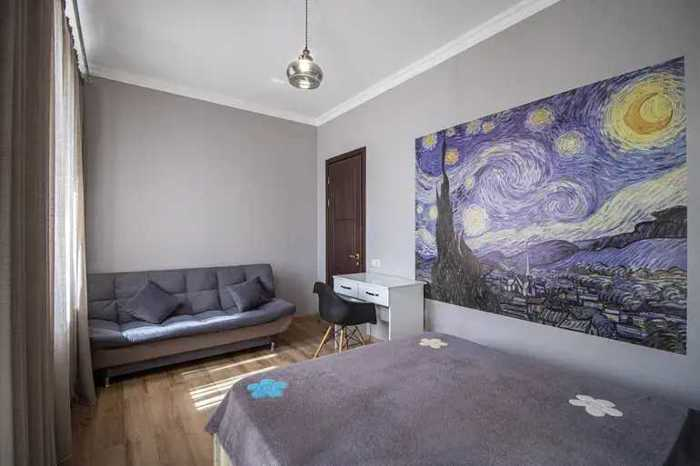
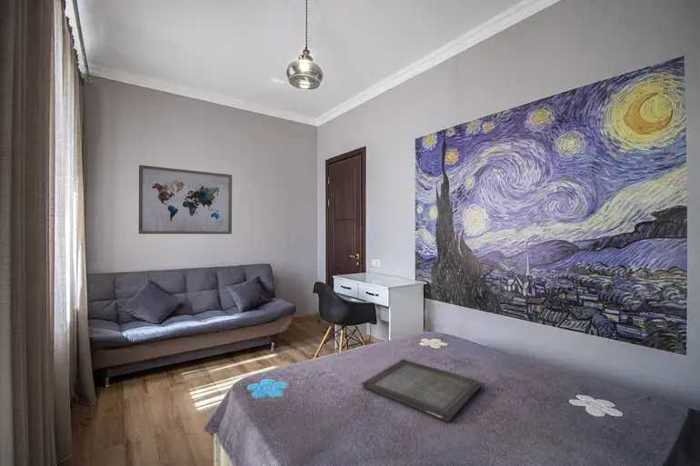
+ wall art (188, 202)
+ serving tray (422, 383)
